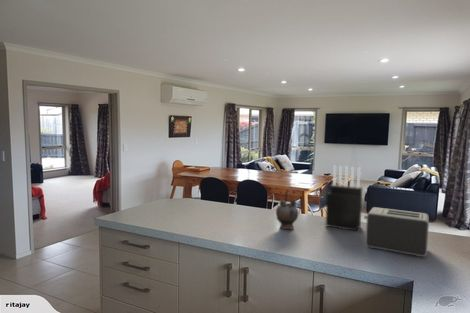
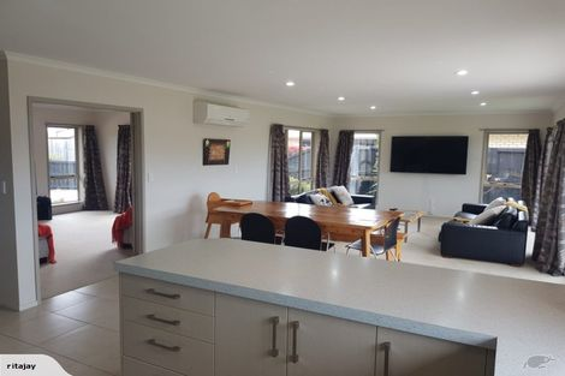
- teapot (288, 209)
- toaster (394, 230)
- knife block (343, 197)
